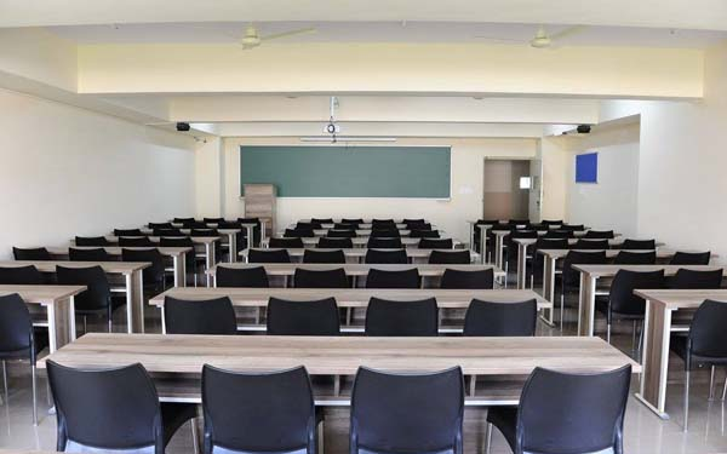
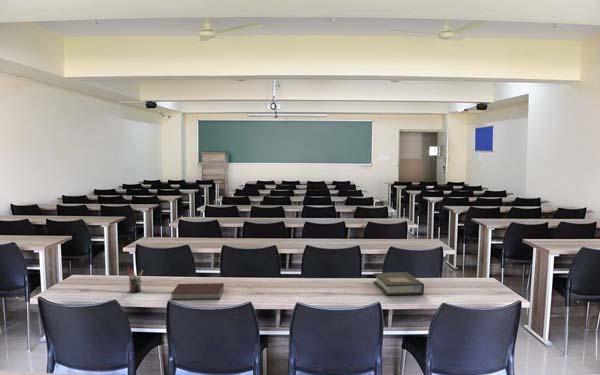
+ pen holder (134, 280)
+ notebook (198, 291)
+ book (397, 282)
